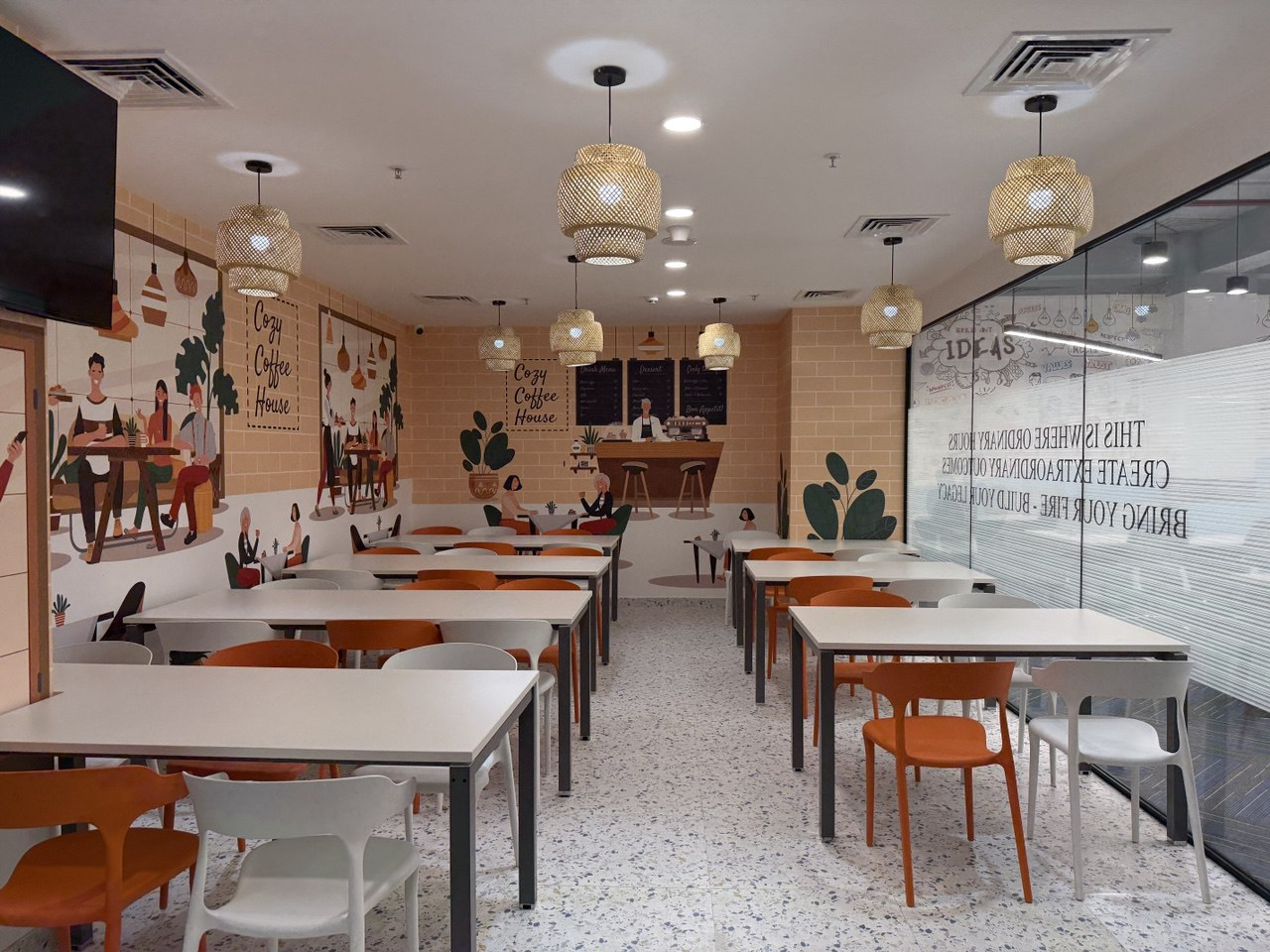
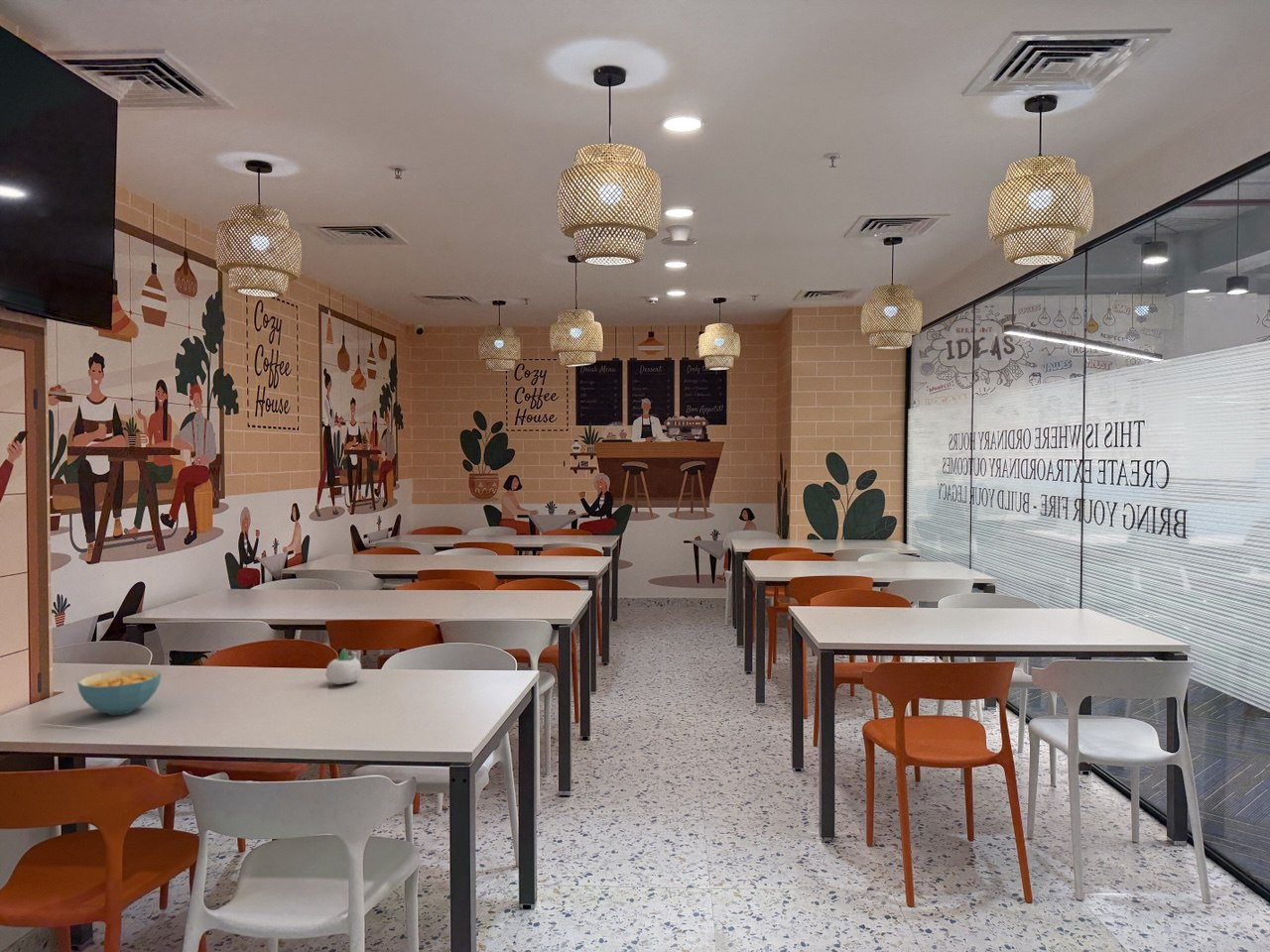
+ cereal bowl (120, 694)
+ succulent planter (344, 665)
